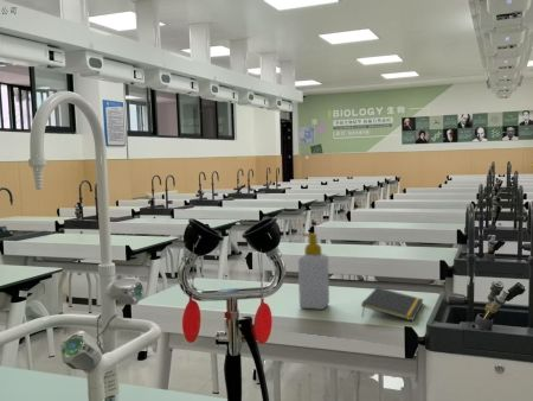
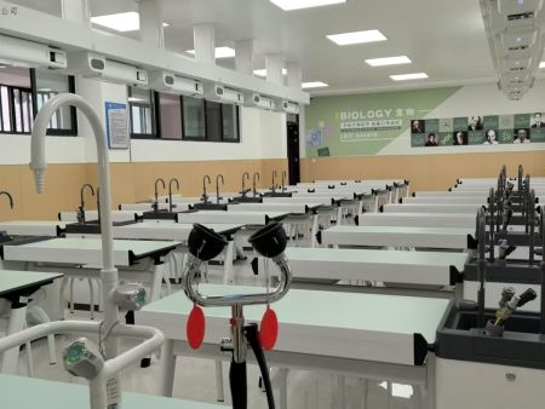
- soap bottle (313, 269)
- notepad (393, 303)
